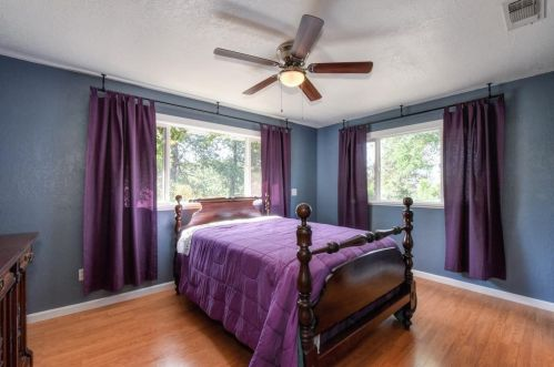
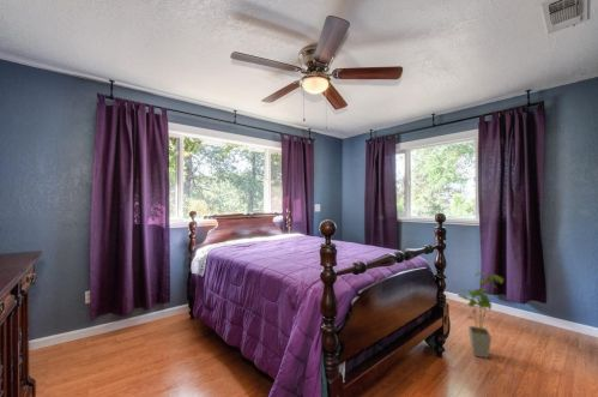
+ house plant (481, 312)
